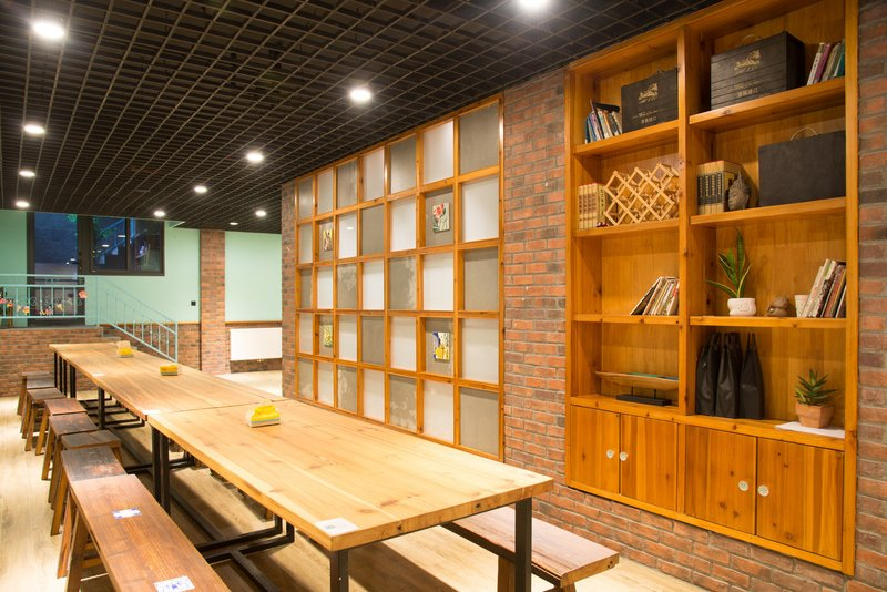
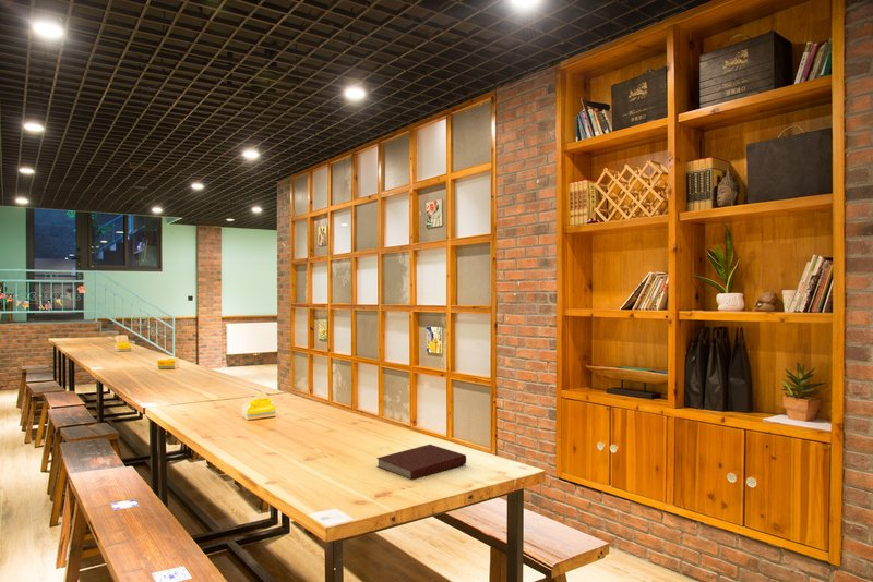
+ notebook (421, 460)
